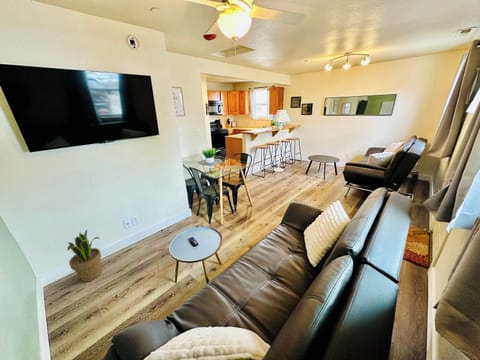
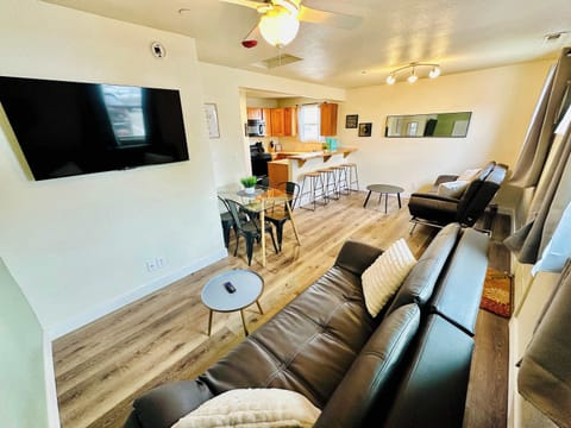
- potted plant (87, 255)
- floor lamp (280, 141)
